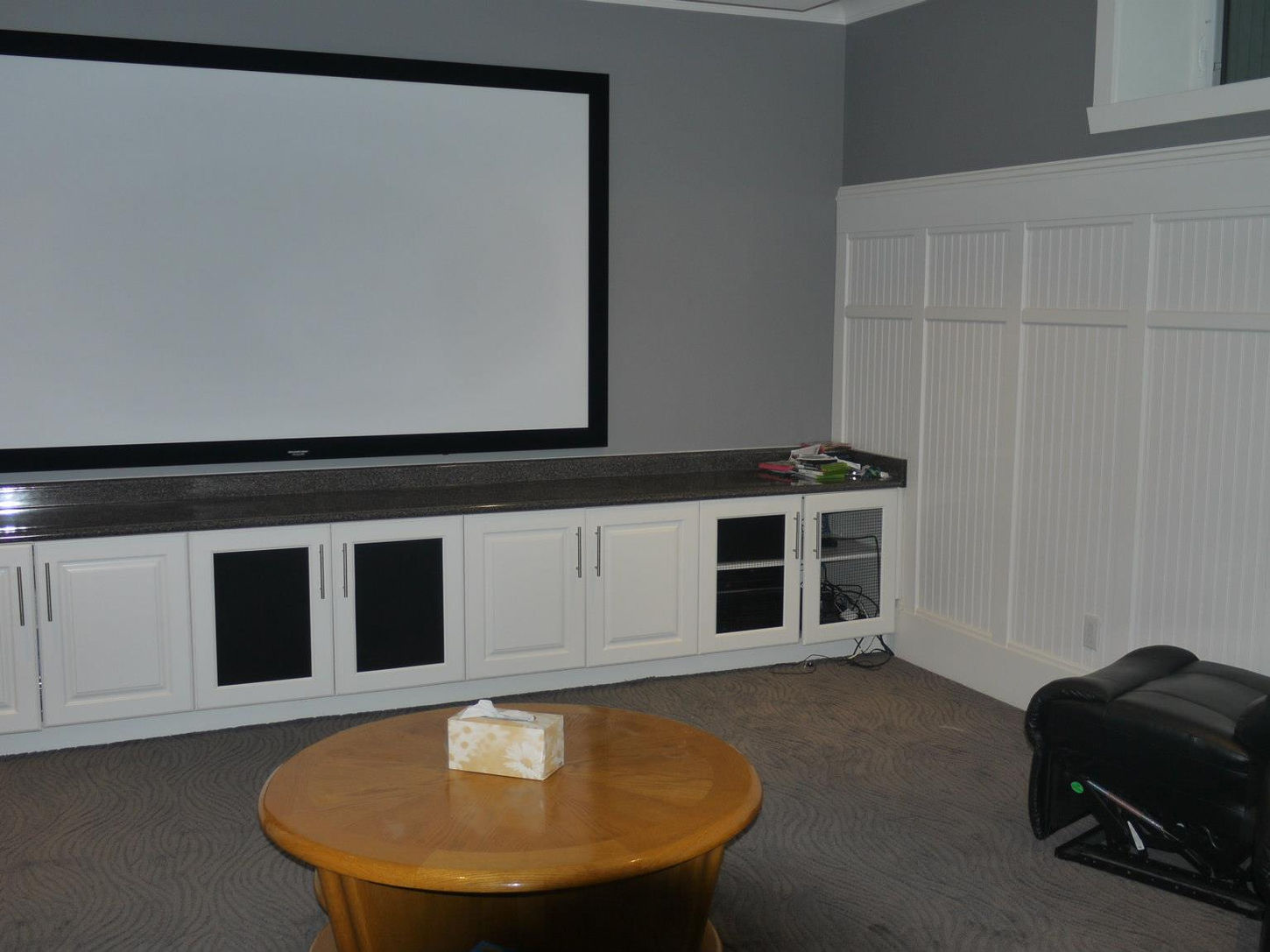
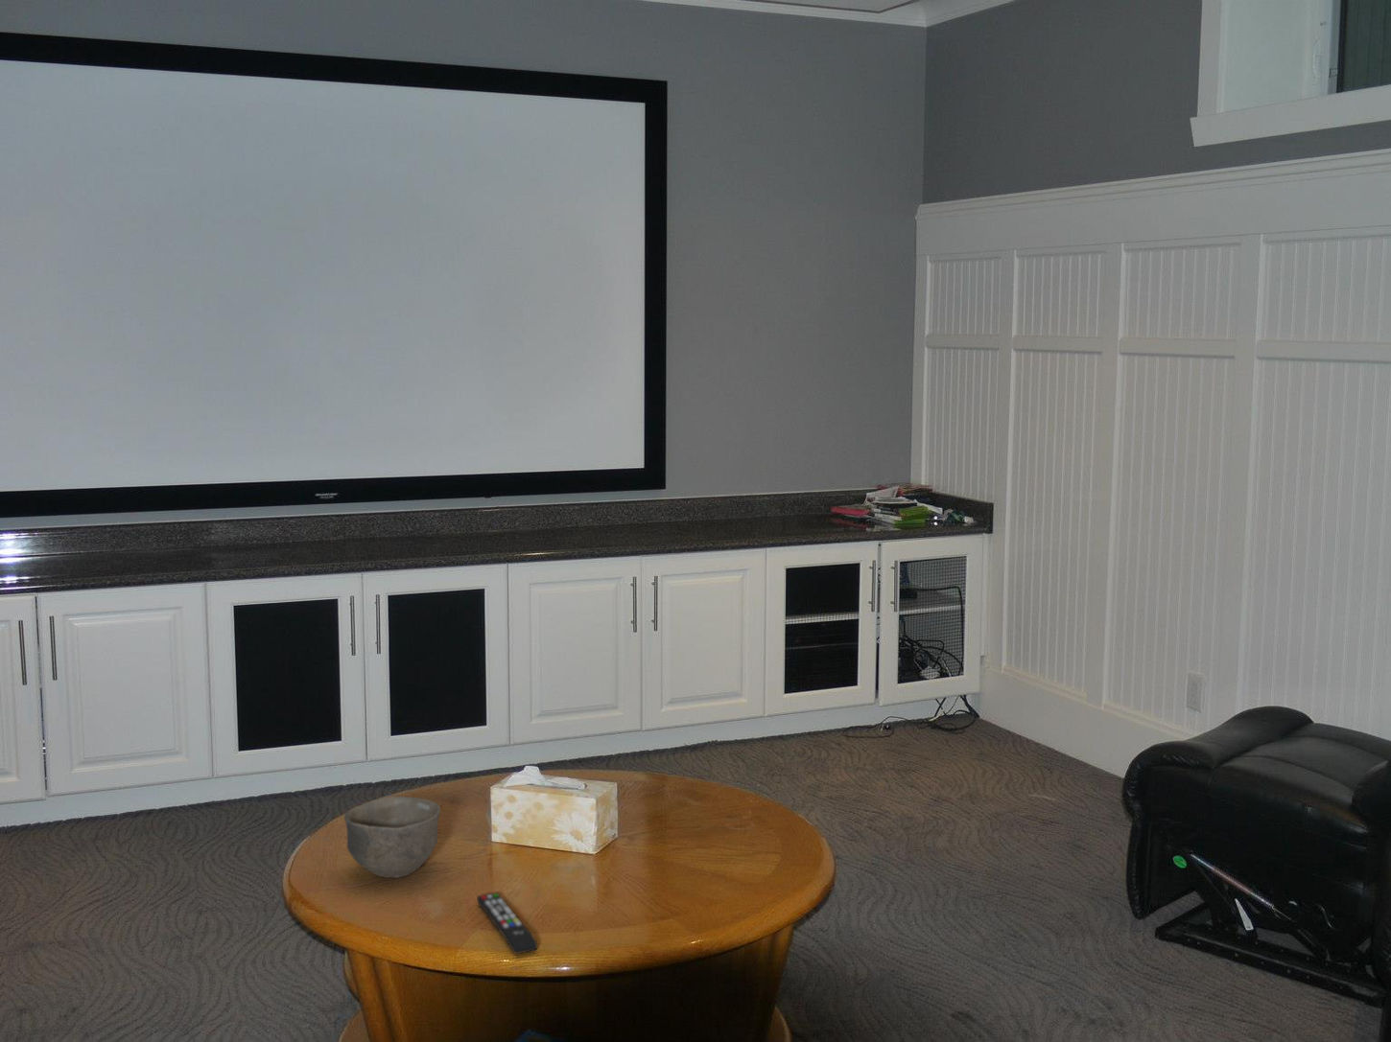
+ bowl (392, 842)
+ remote control (506, 922)
